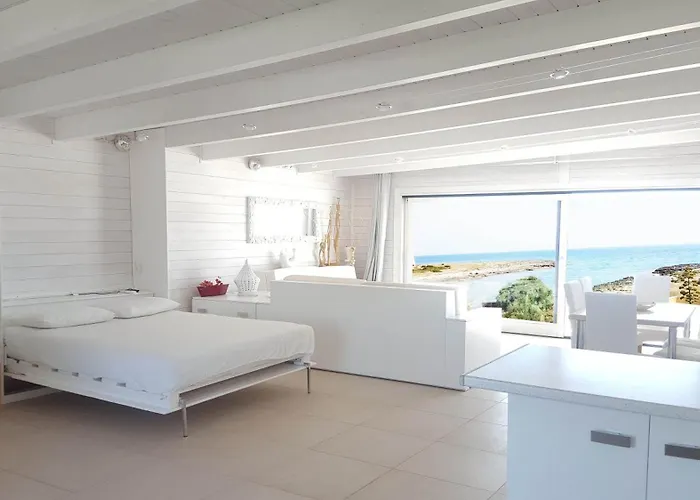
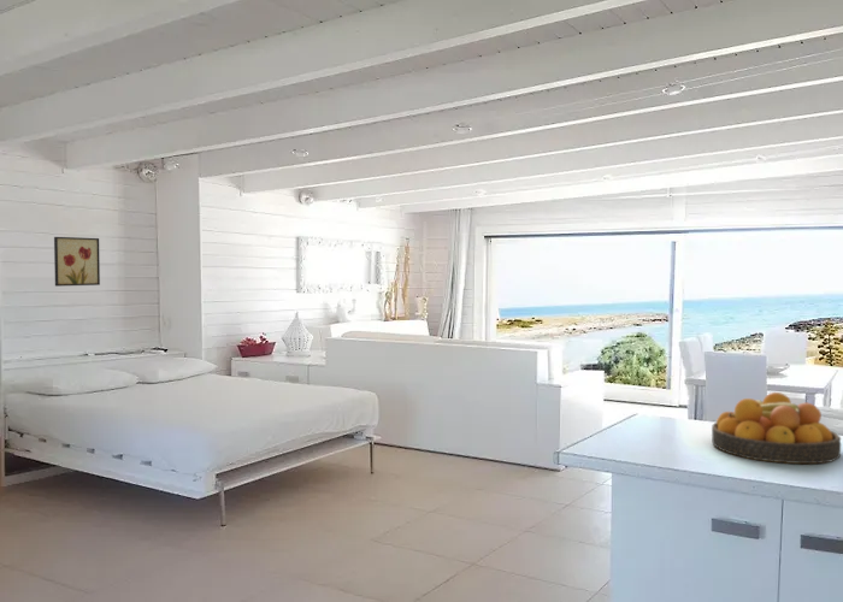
+ wall art (76, 261)
+ fruit bowl (774, 423)
